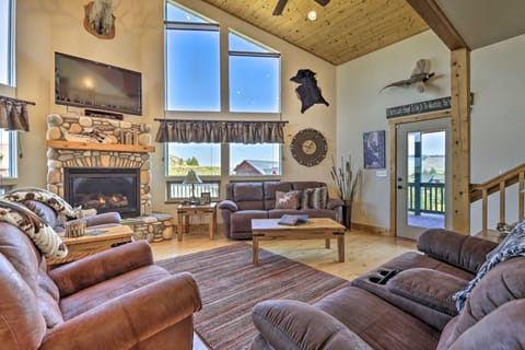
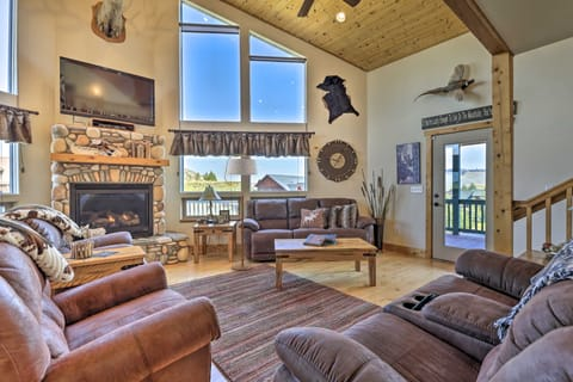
+ floor lamp (241, 210)
